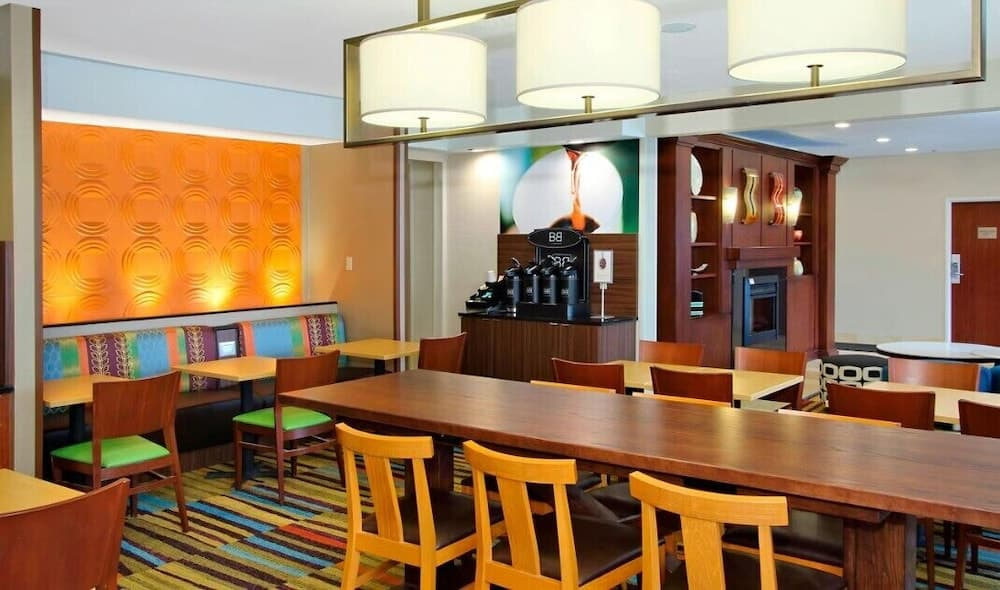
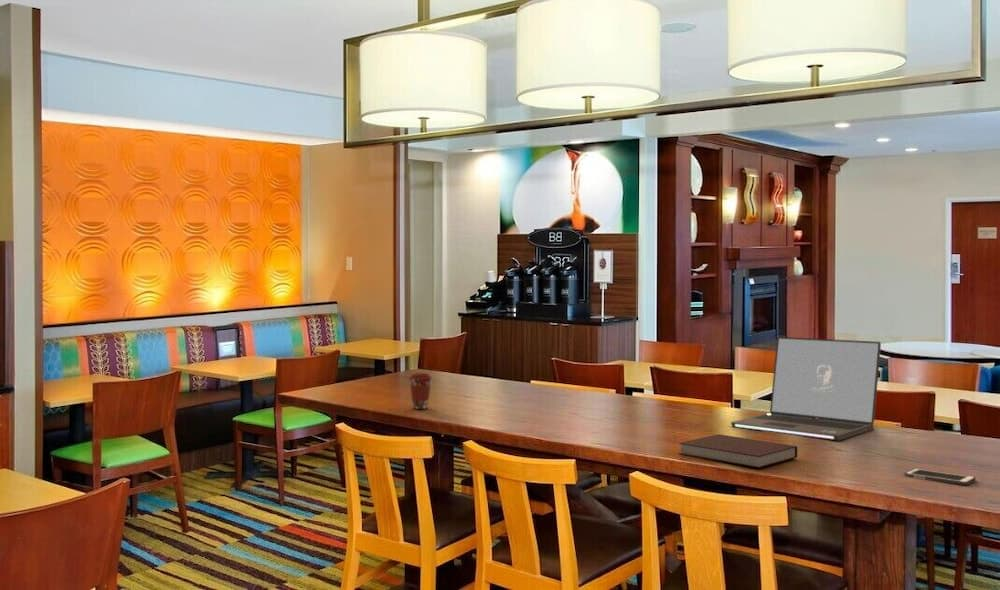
+ coffee cup (420, 390)
+ notebook (737, 450)
+ laptop (805, 384)
+ cell phone (939, 476)
